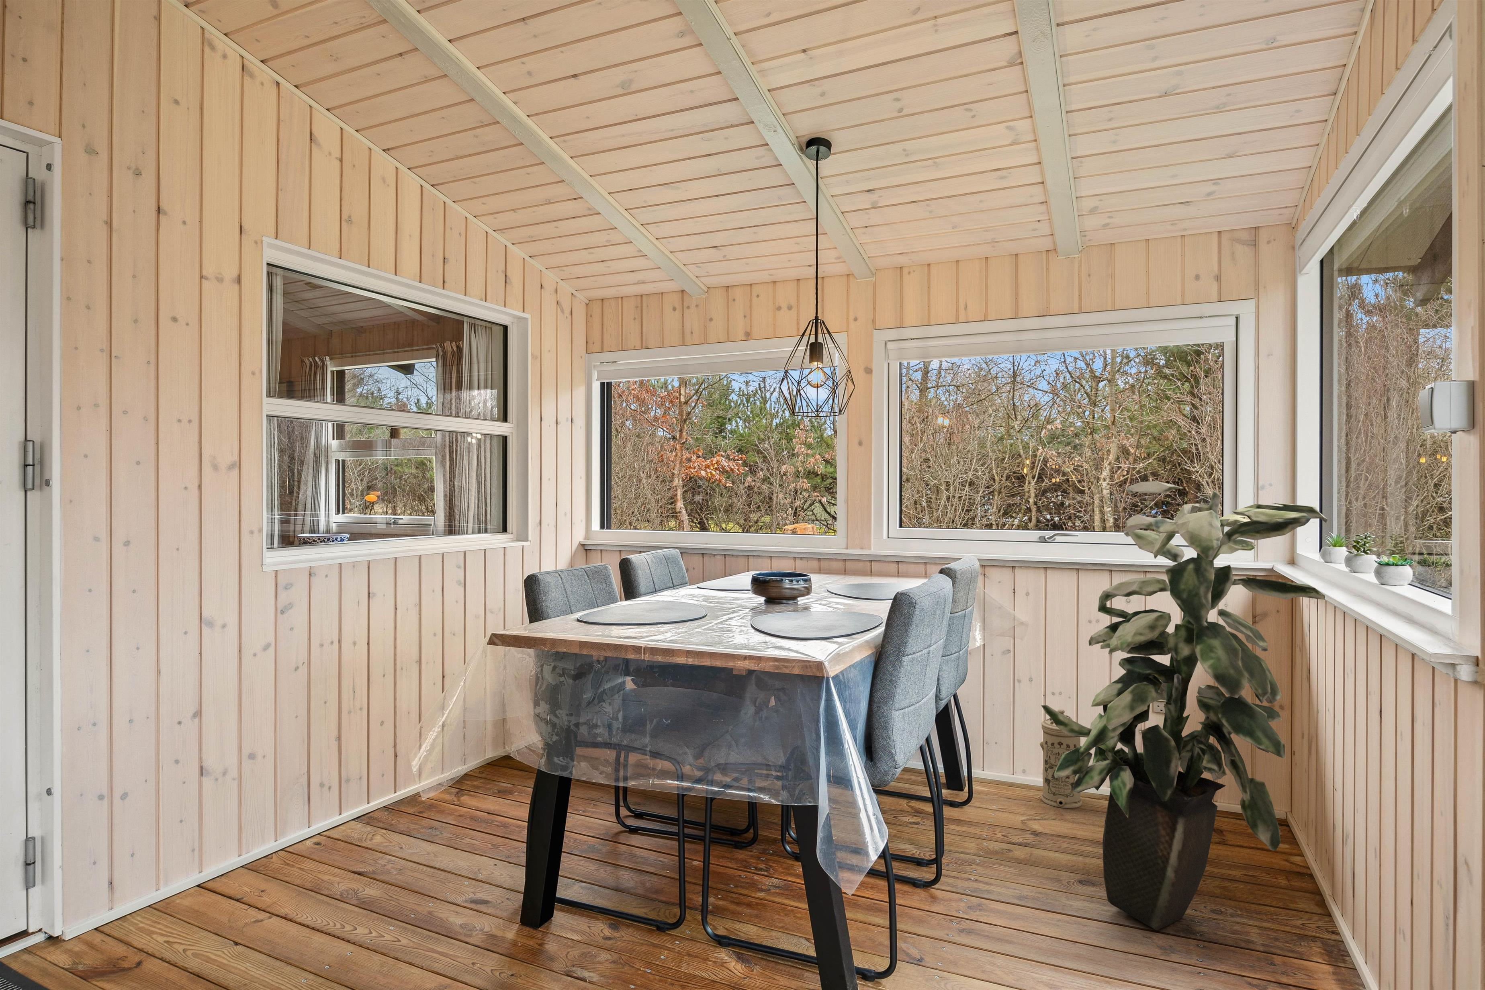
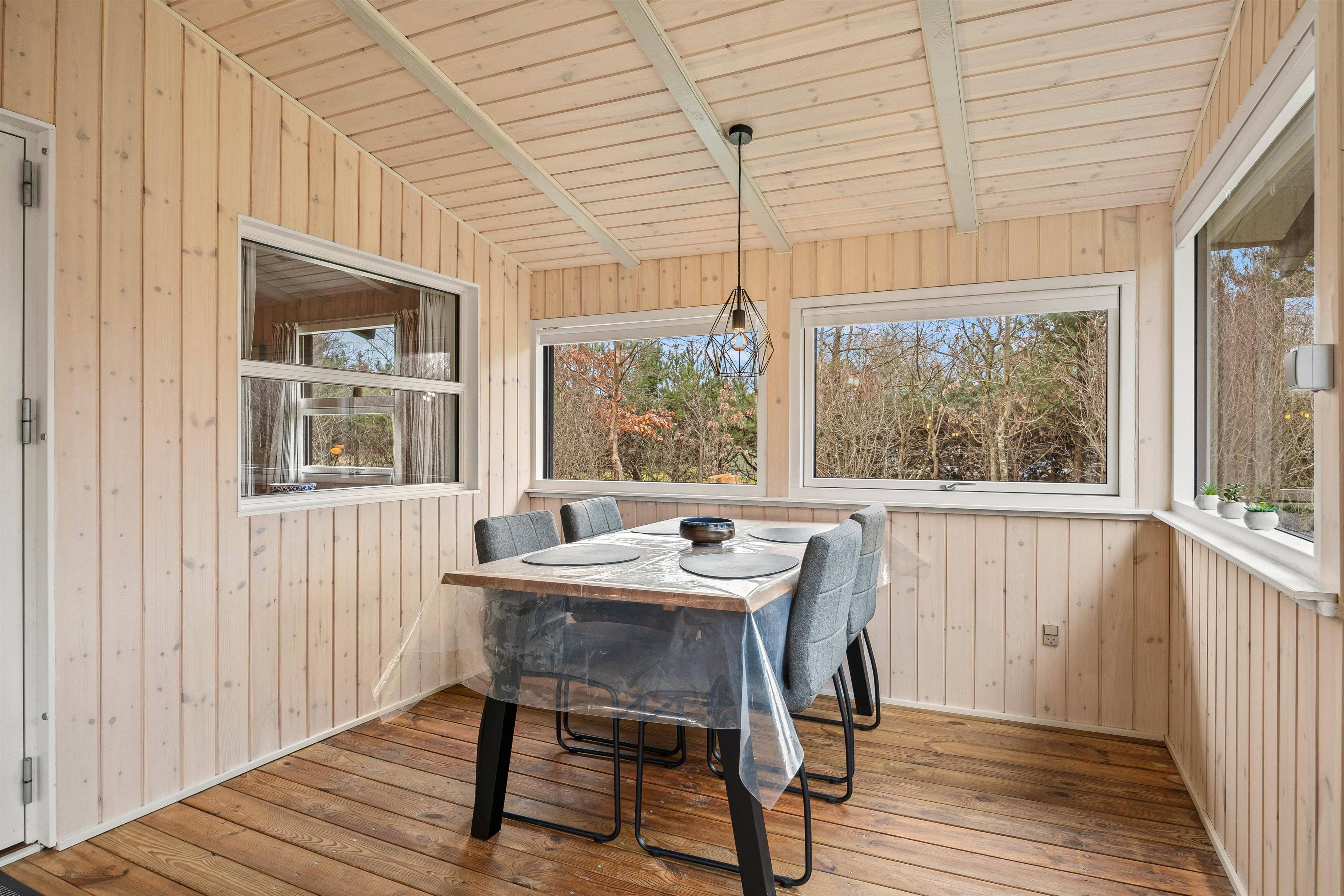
- water filter (1061, 756)
- indoor plant (1176, 699)
